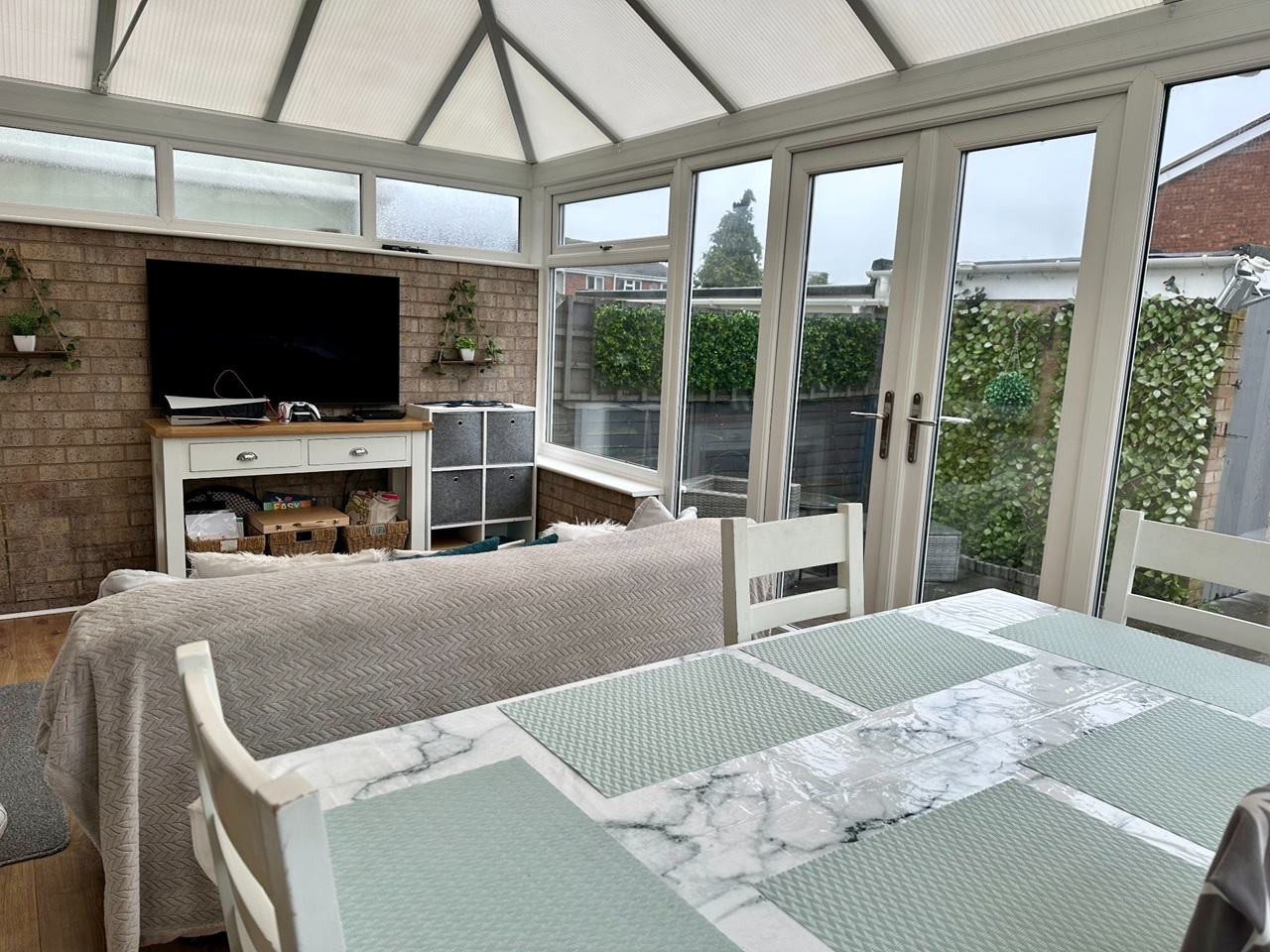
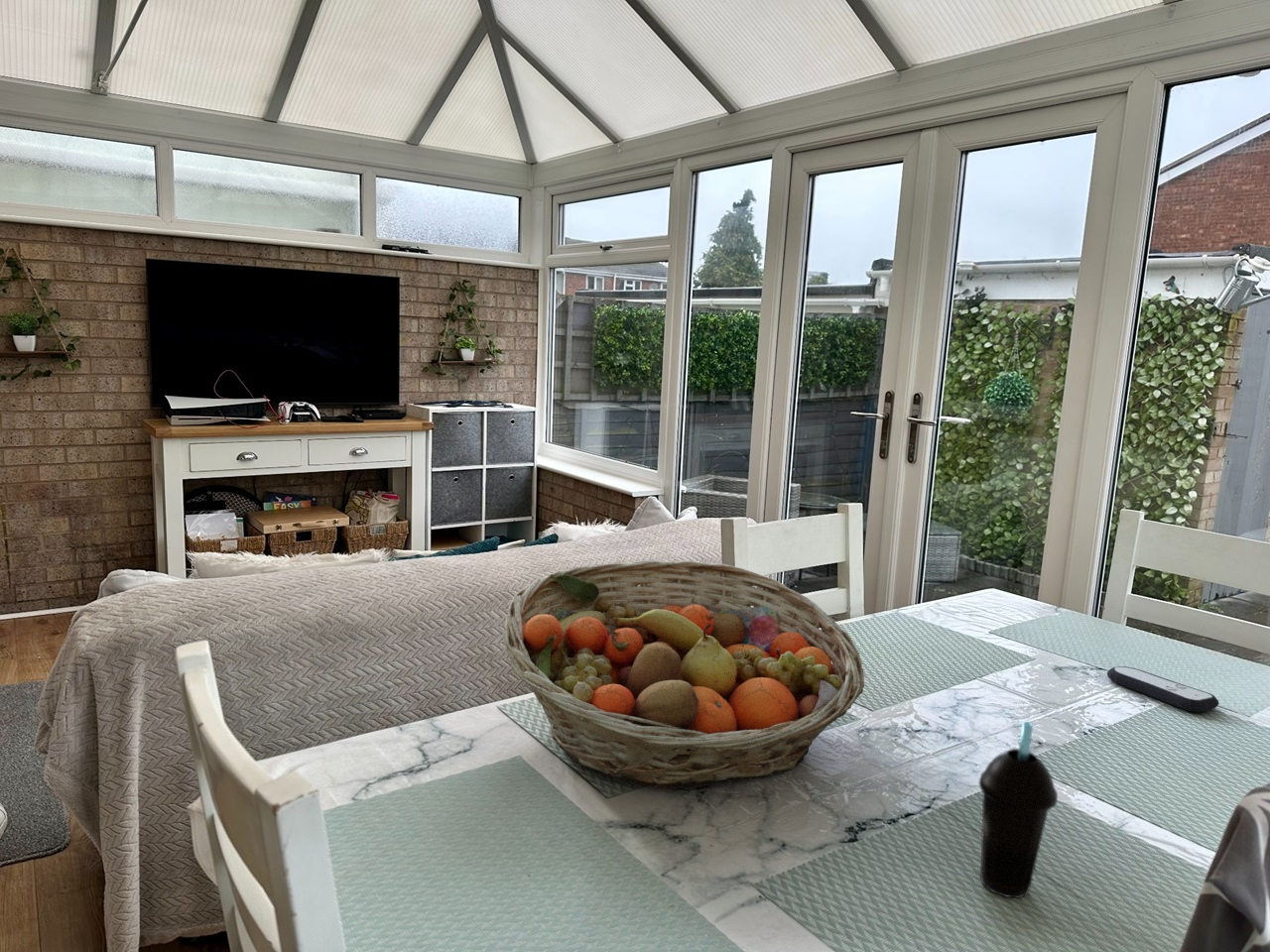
+ remote control (1159, 687)
+ fruit basket (682, 663)
+ cup (1015, 805)
